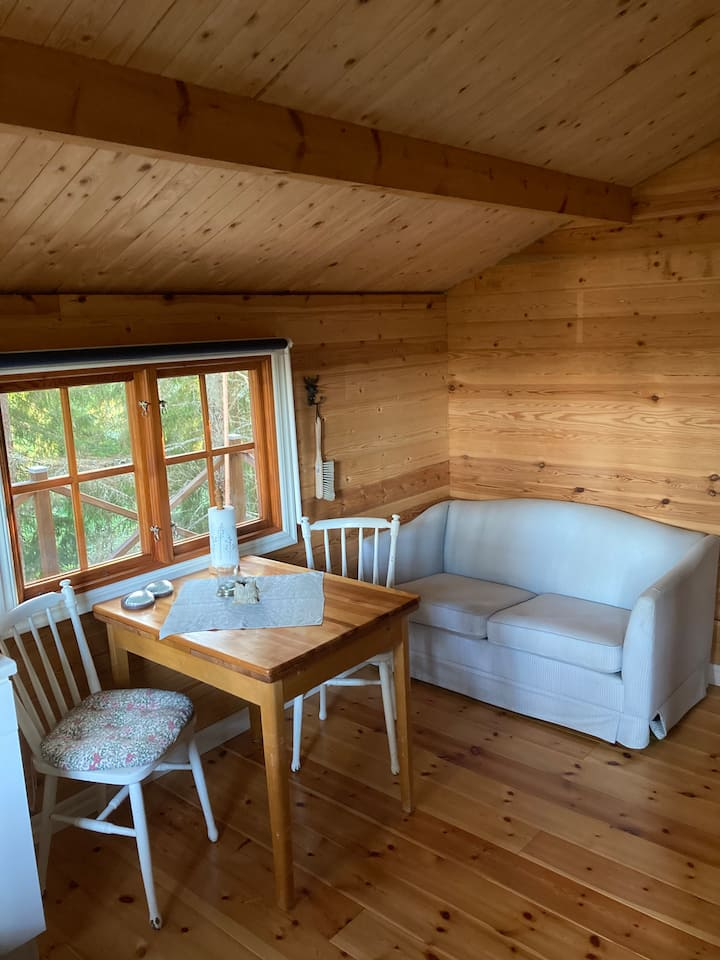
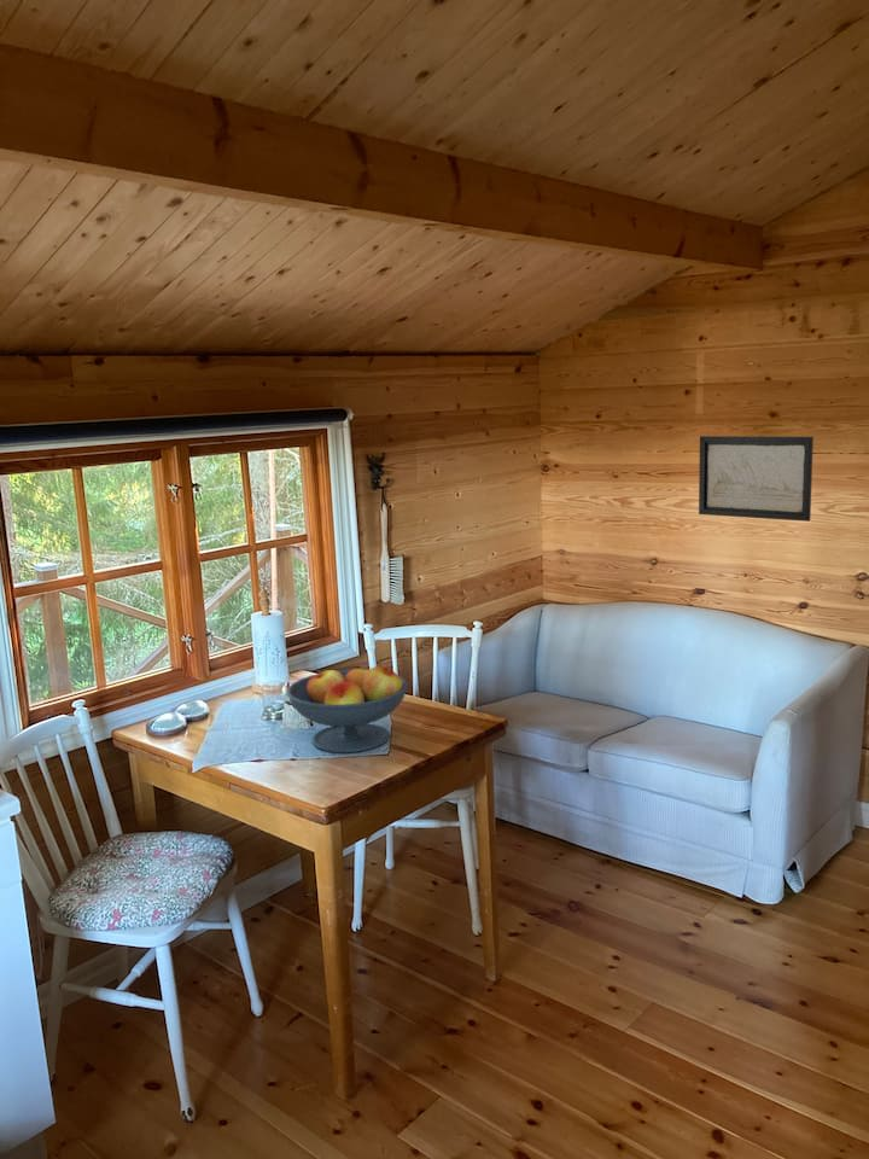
+ wall art (753, 477)
+ fruit bowl (348, 703)
